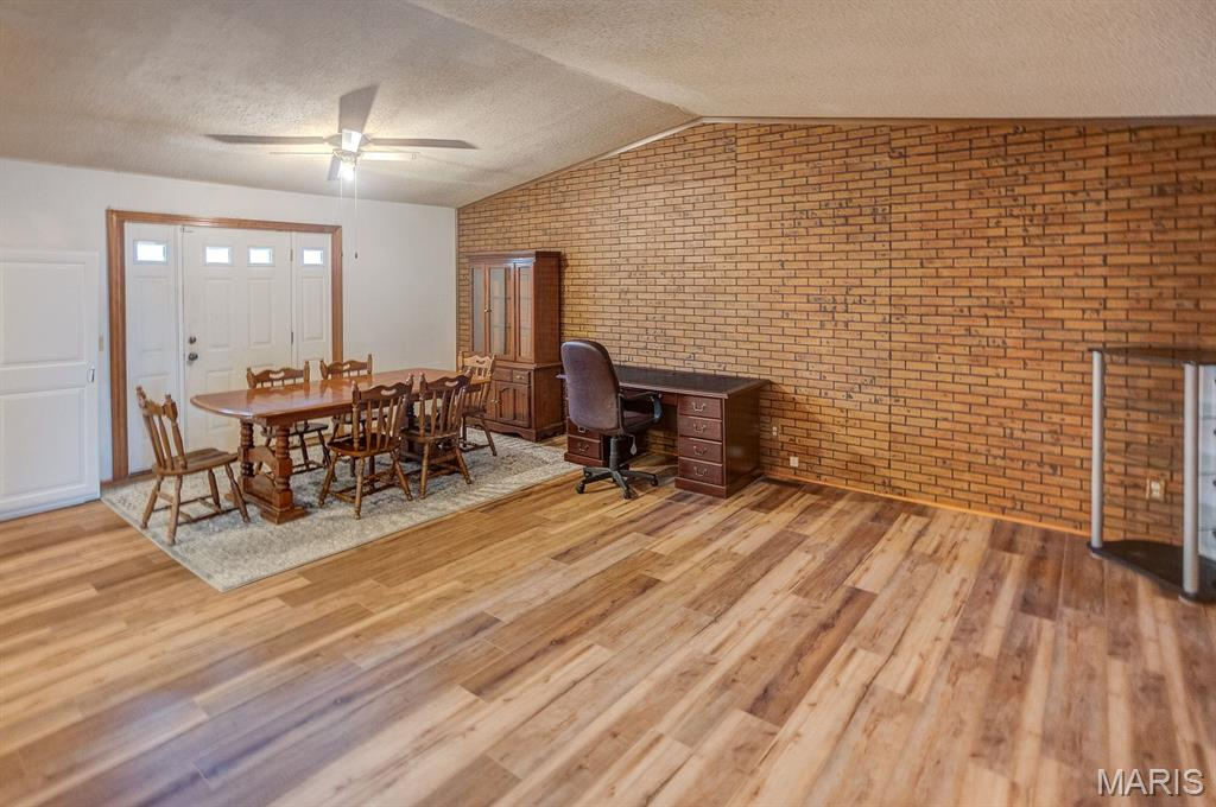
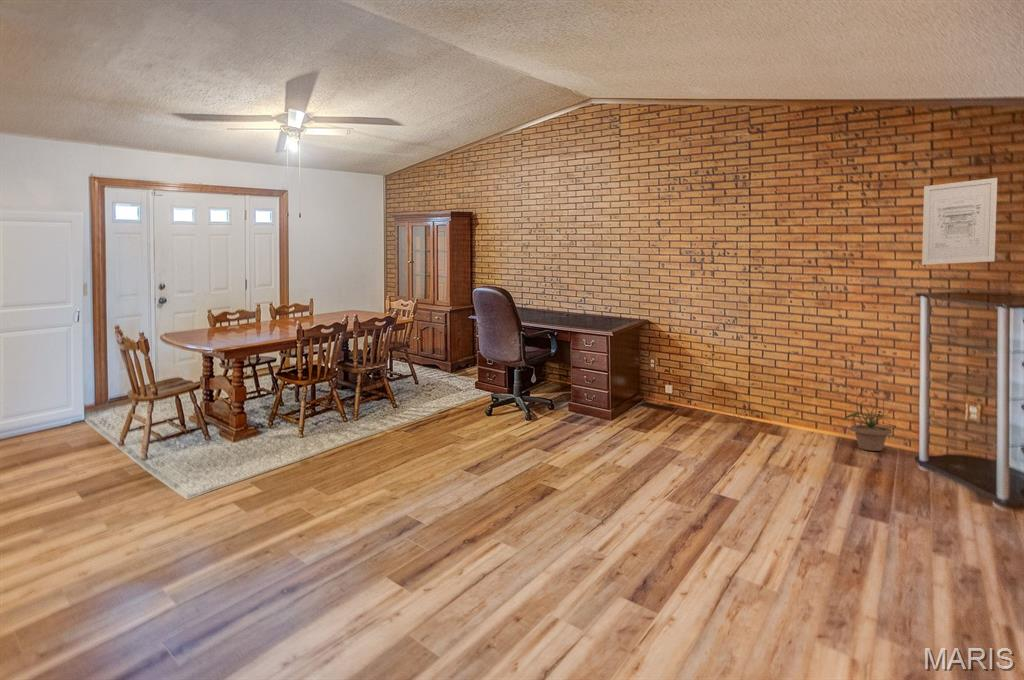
+ wall art (958, 222)
+ potted plant (870, 420)
